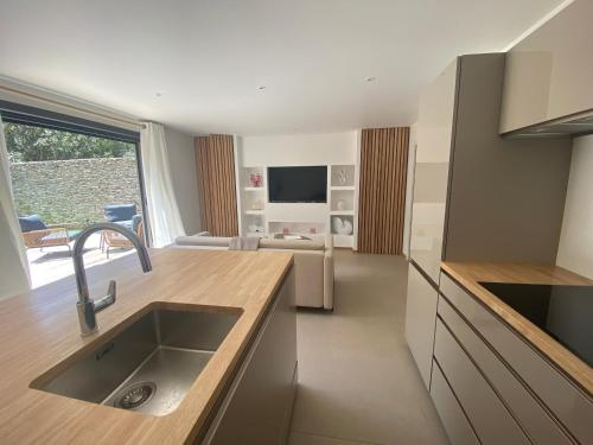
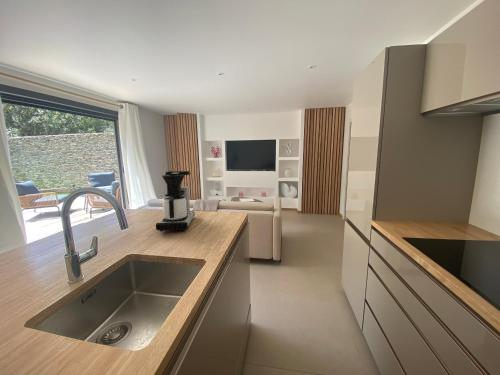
+ coffee maker (176, 198)
